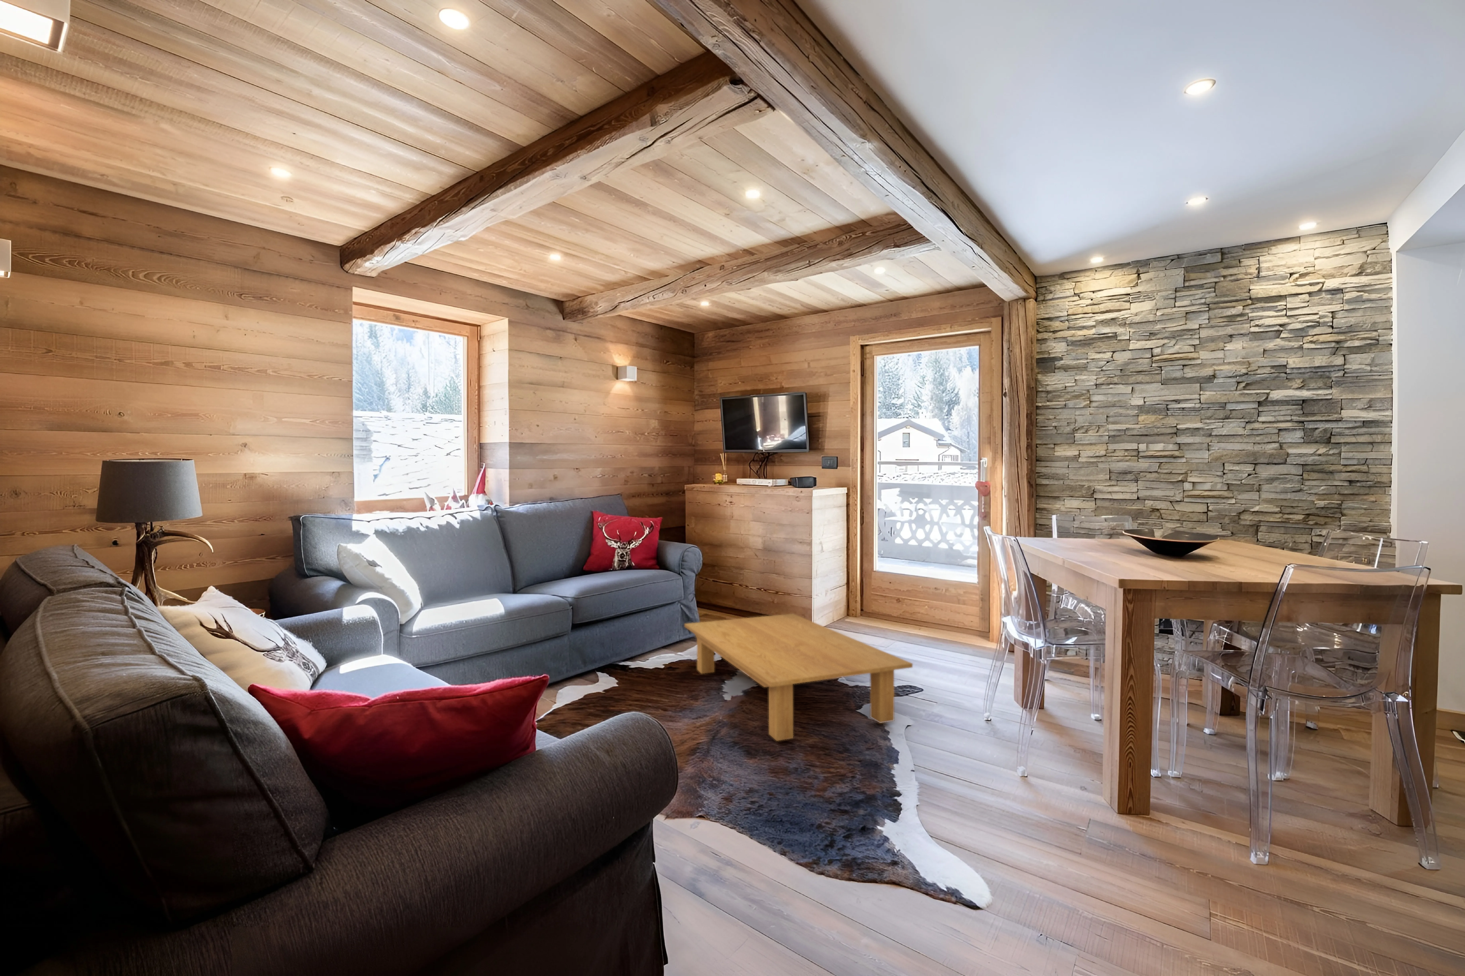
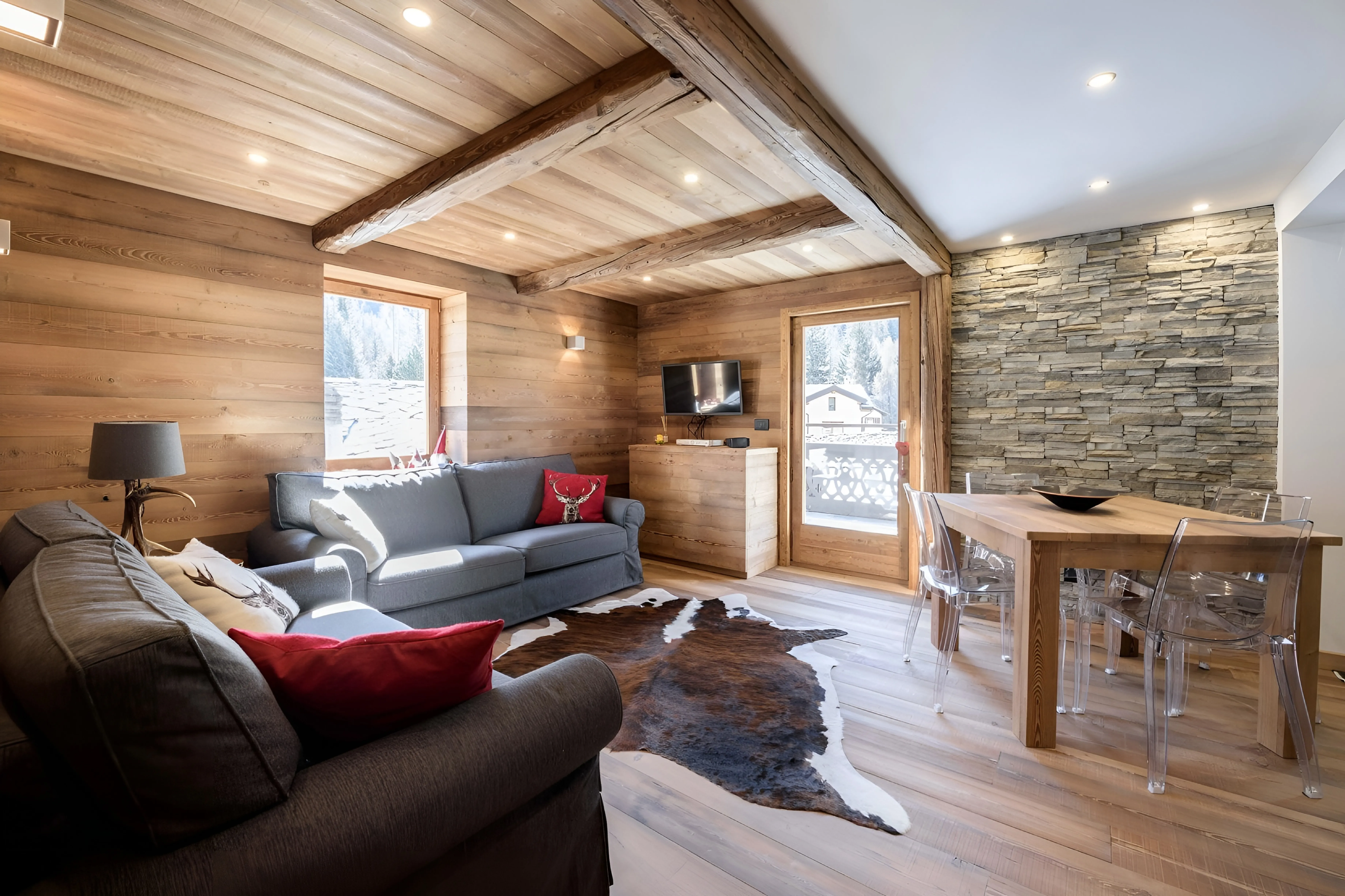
- coffee table (784, 668)
